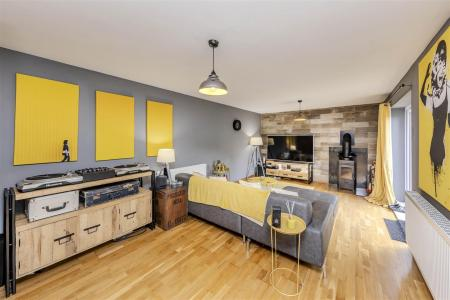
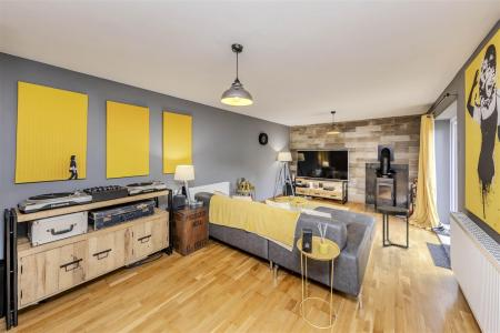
+ side table (388, 226)
